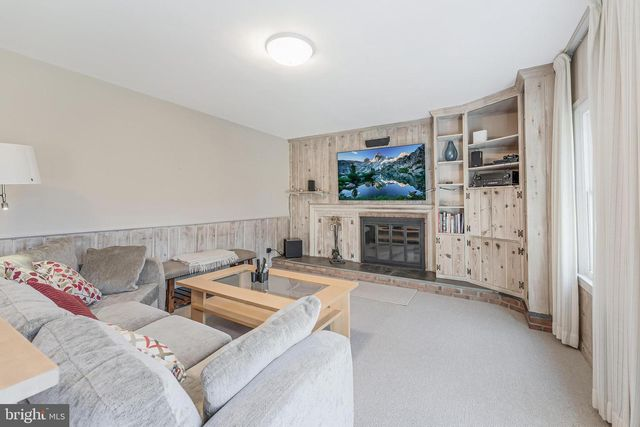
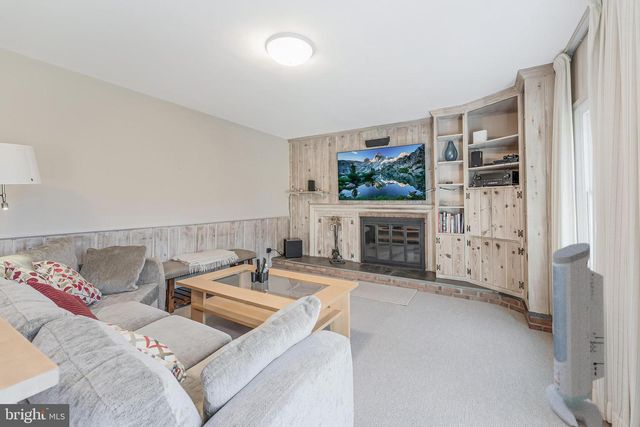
+ air purifier (571, 325)
